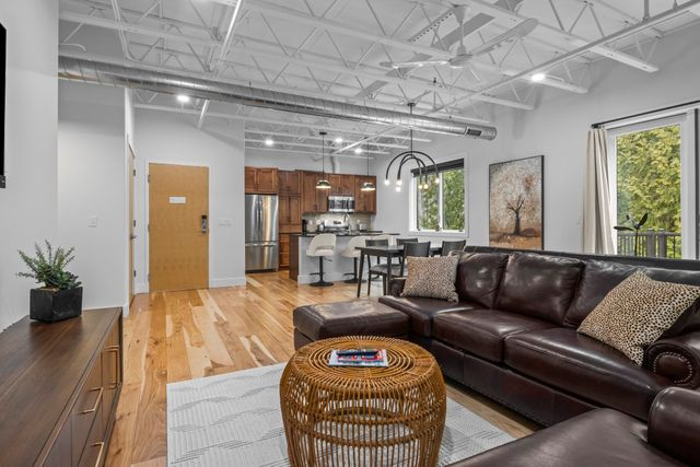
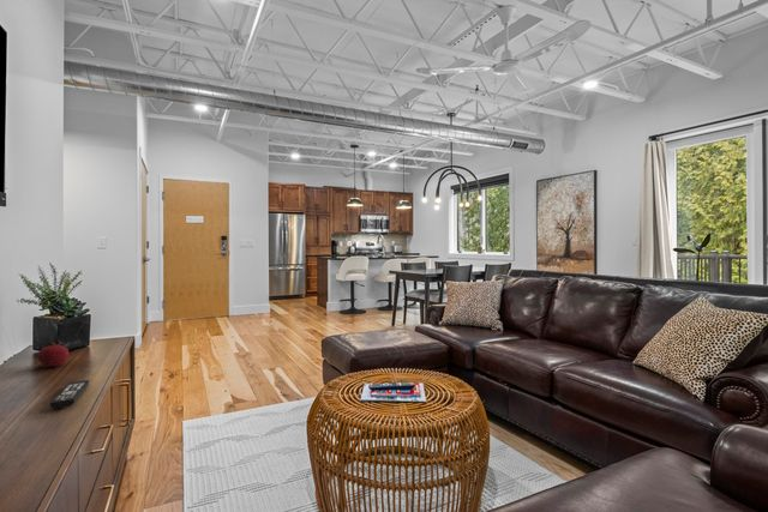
+ remote control (71, 392)
+ fruit (54, 354)
